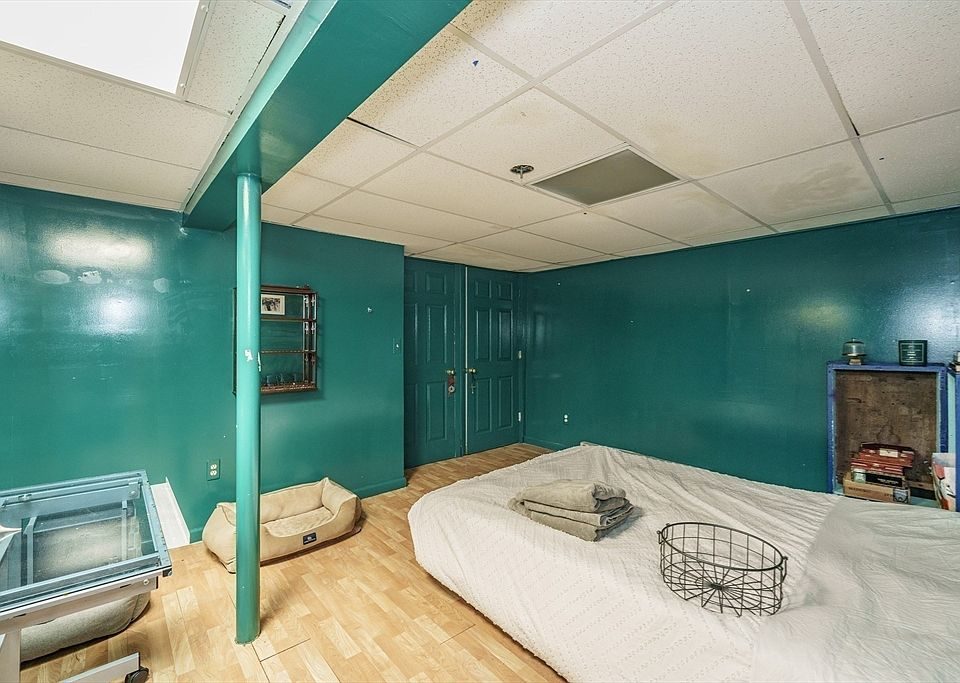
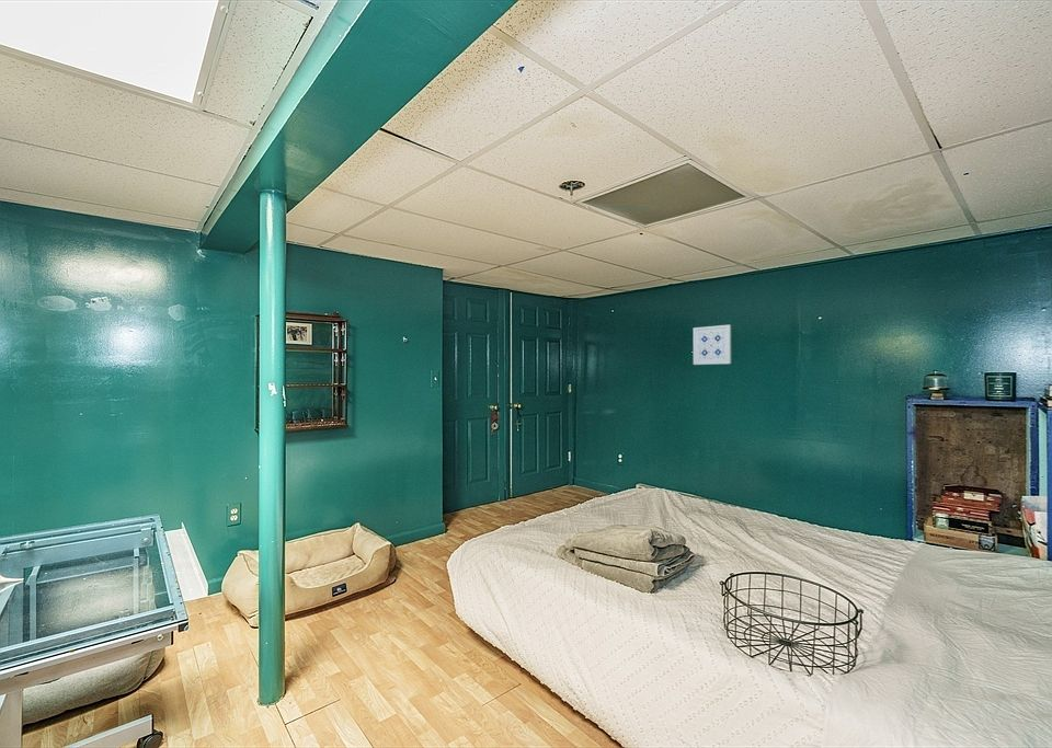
+ wall art (711, 345)
